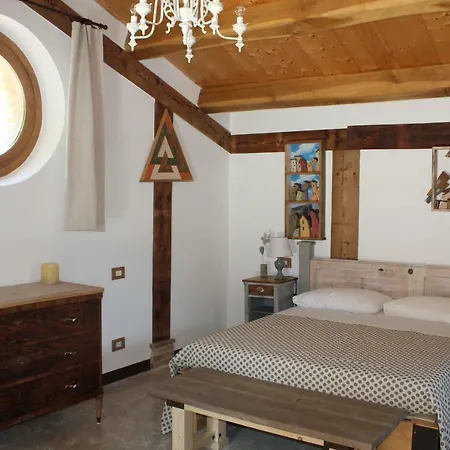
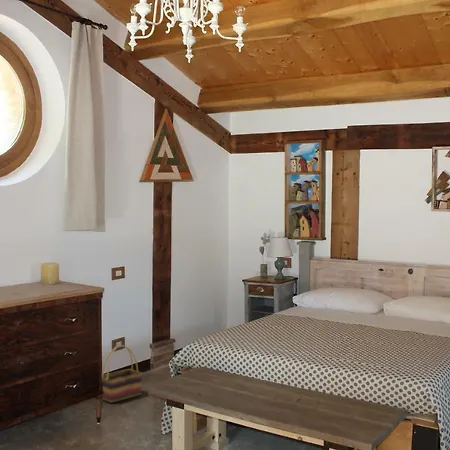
+ basket (120, 371)
